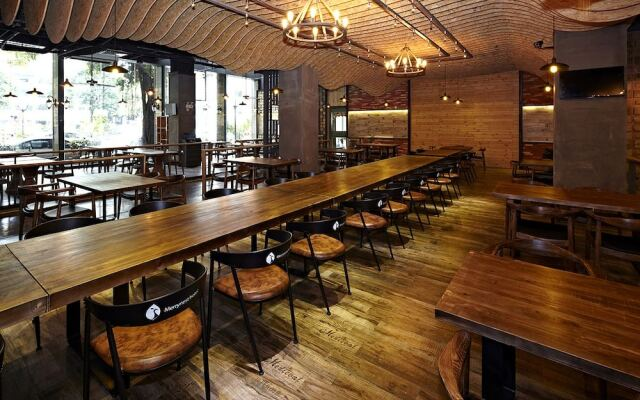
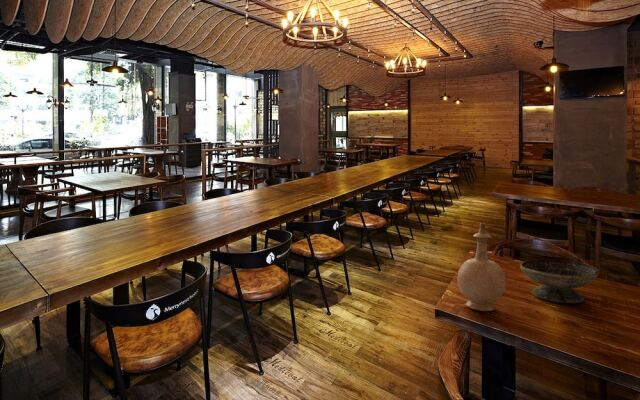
+ decorative bowl (557, 280)
+ vase (481, 264)
